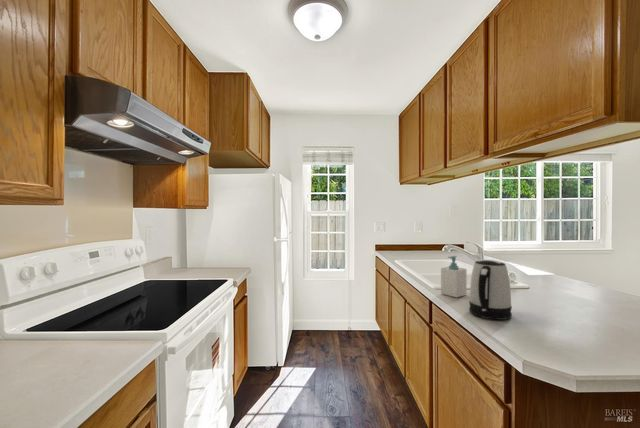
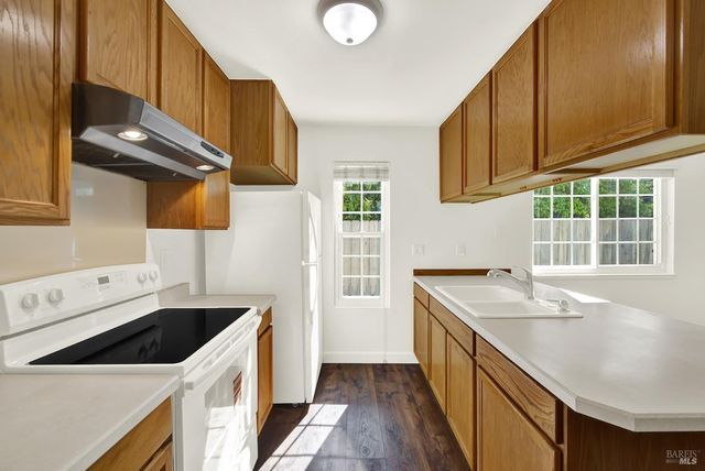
- kettle (488, 288)
- soap bottle (453, 275)
